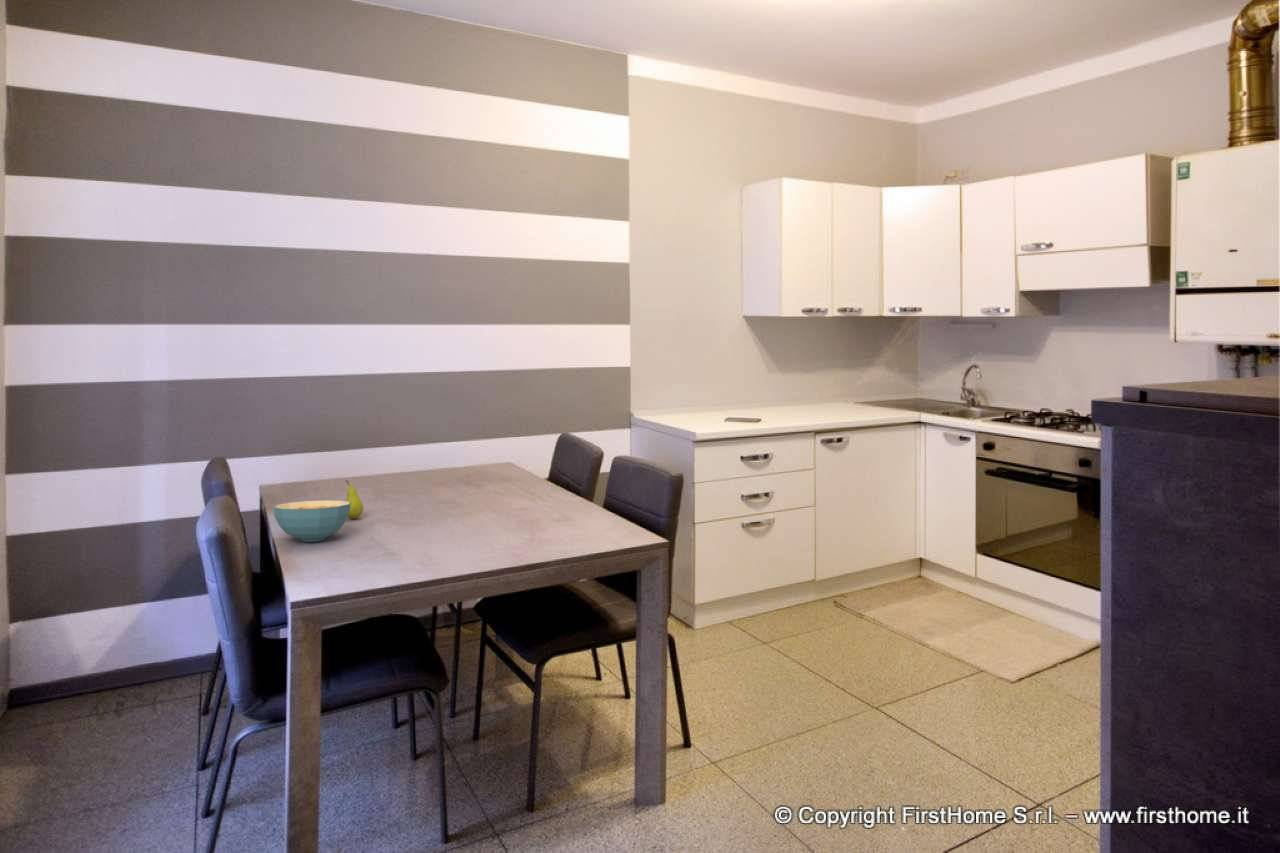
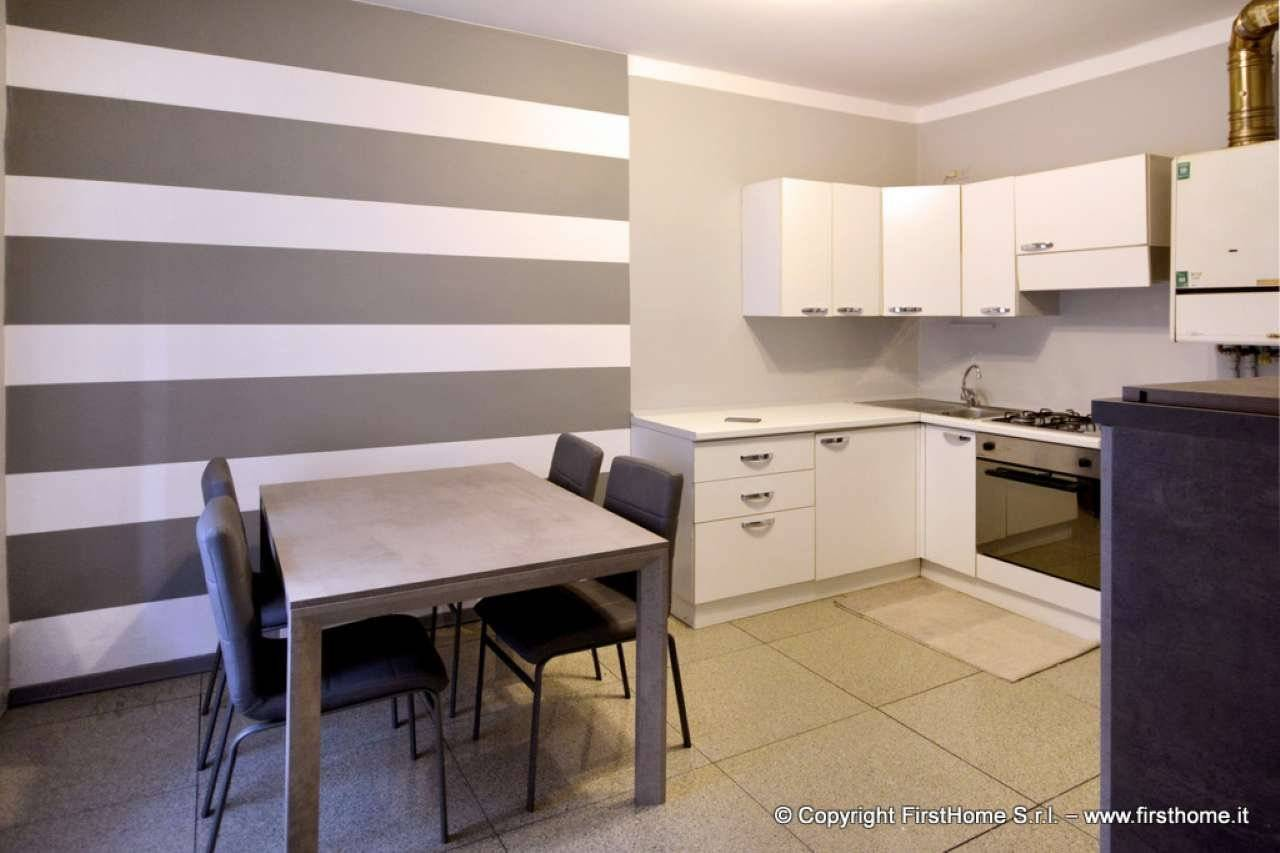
- fruit (353, 499)
- cereal bowl (313, 522)
